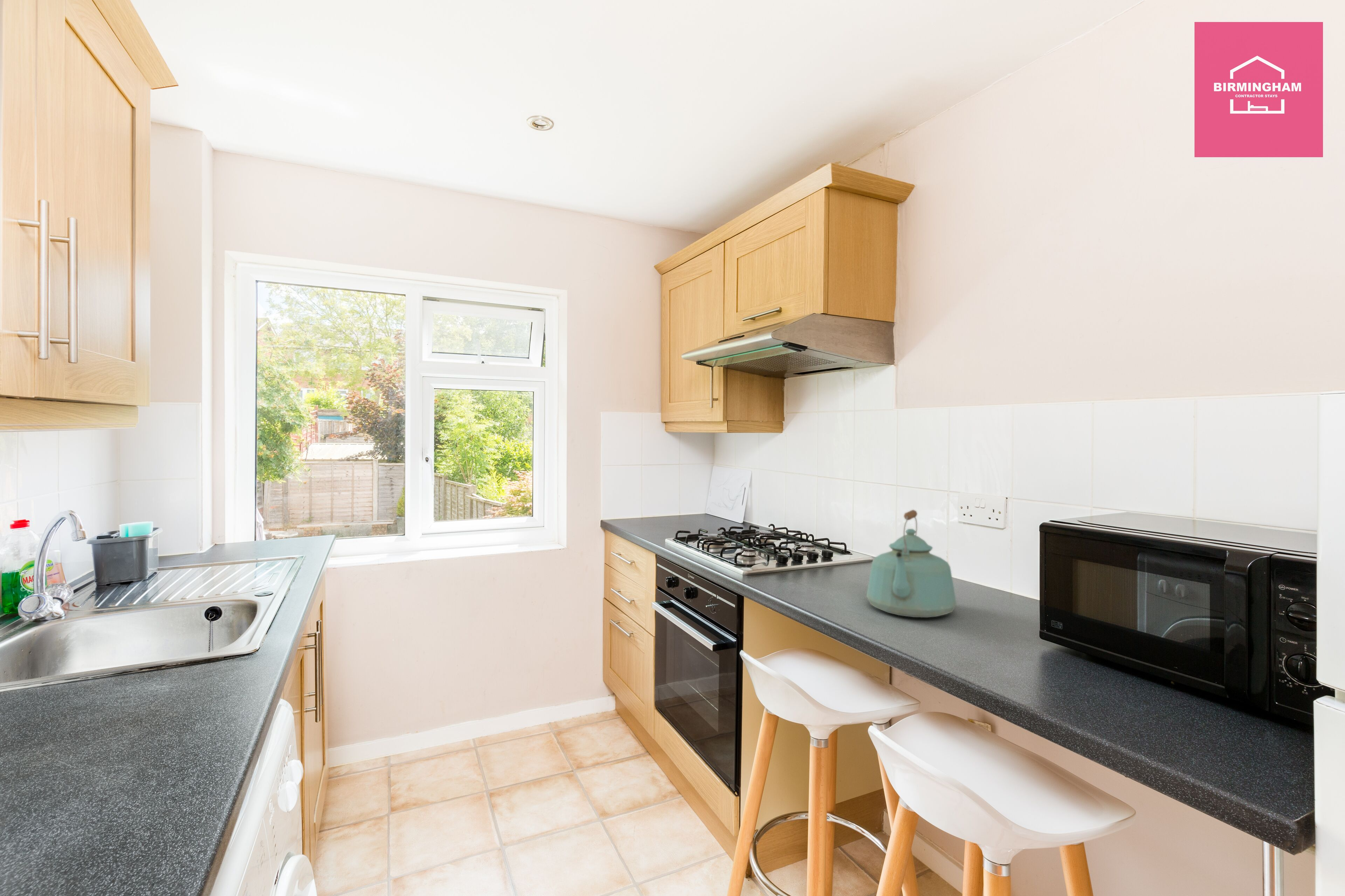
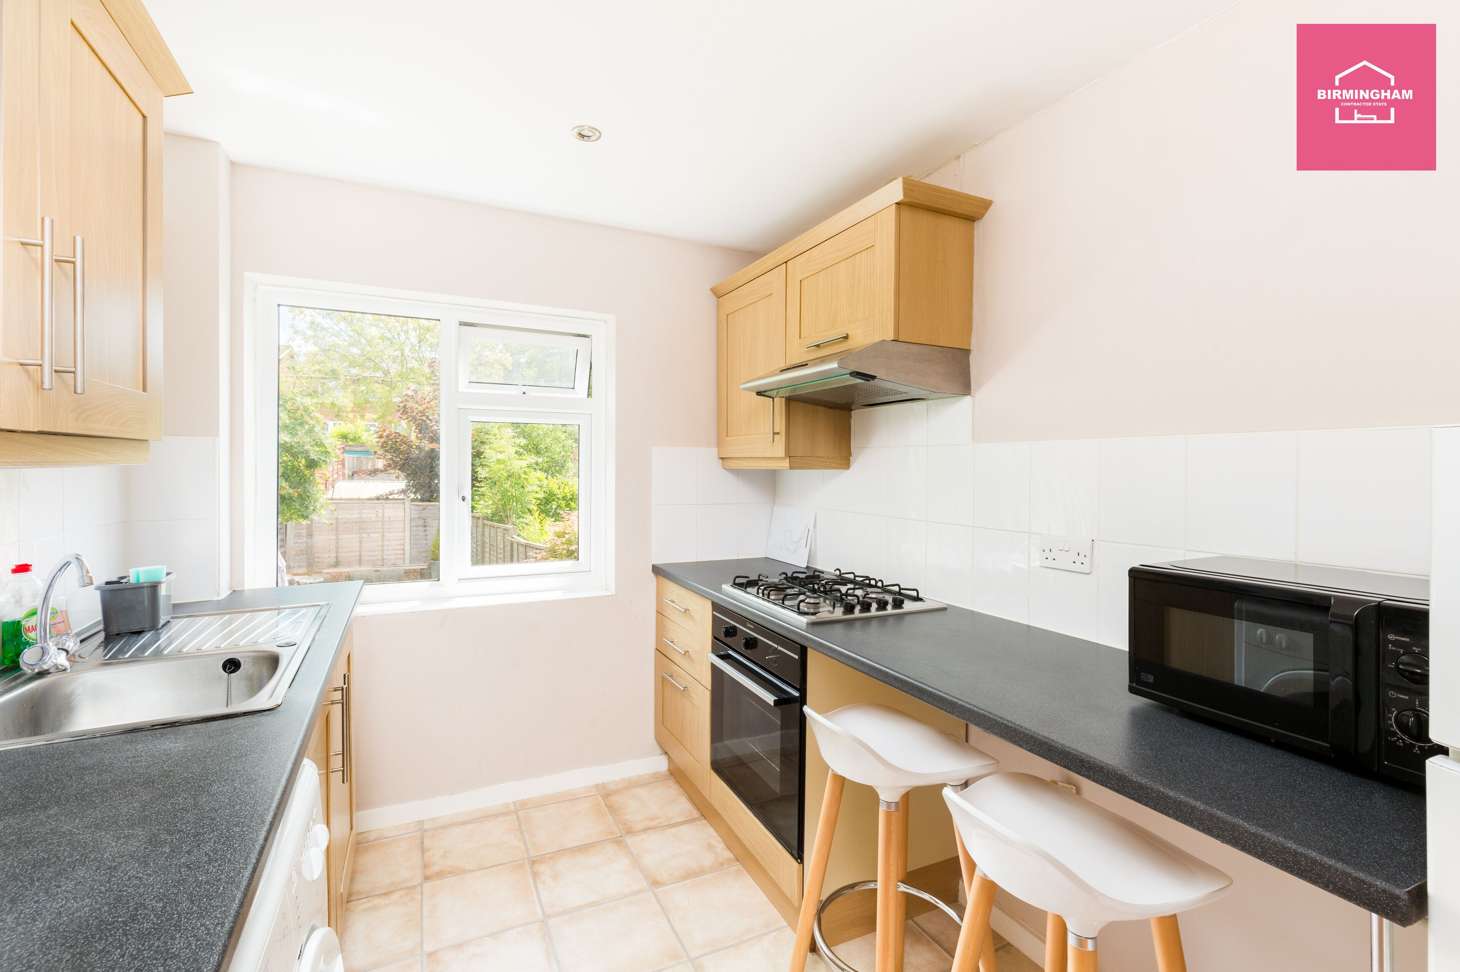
- kettle (909, 561)
